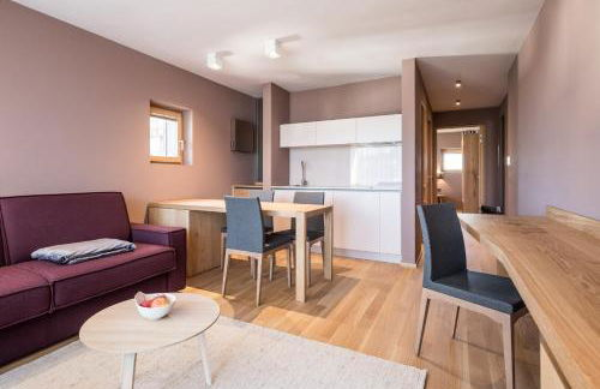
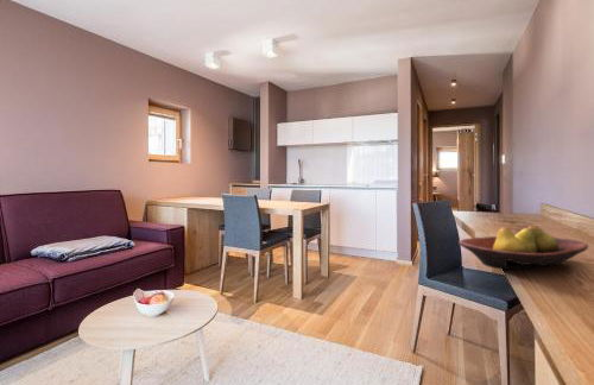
+ fruit bowl (520, 244)
